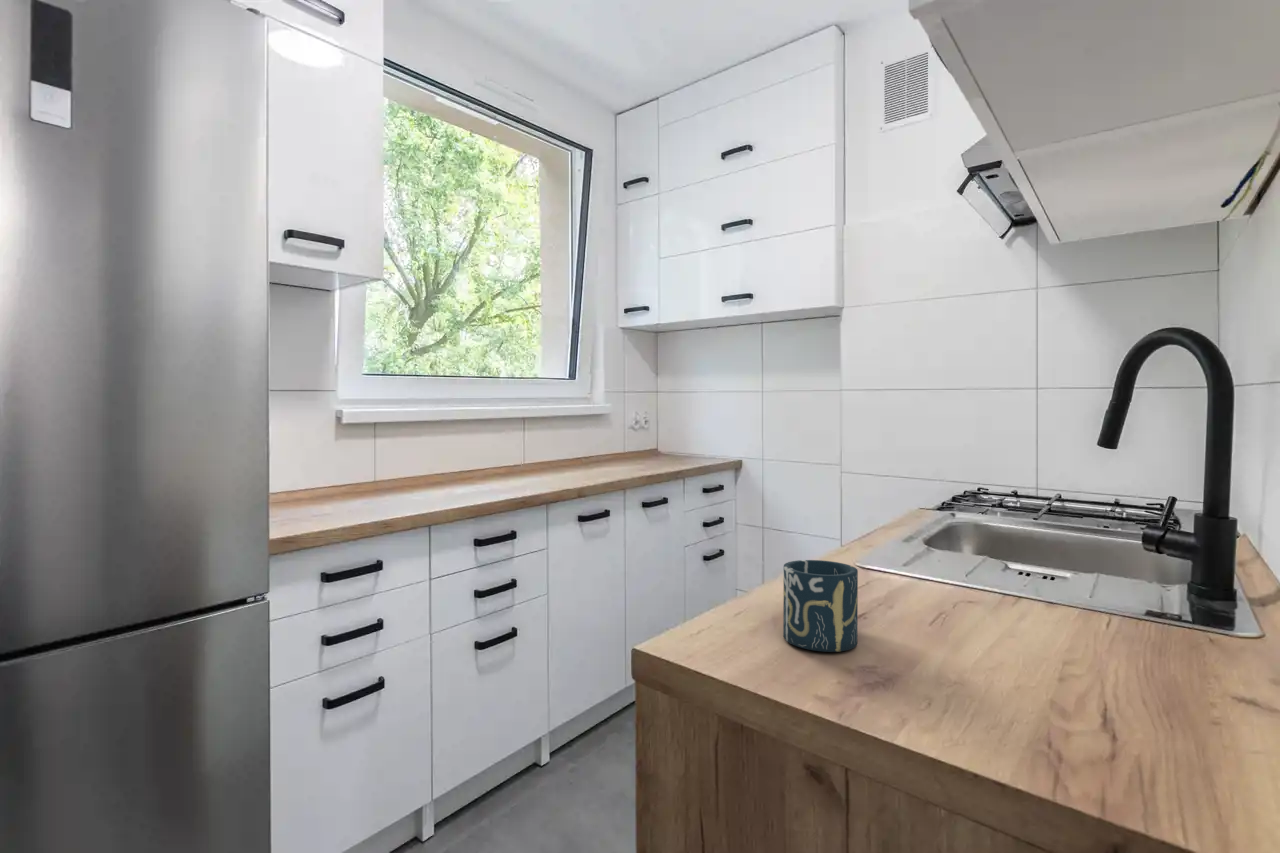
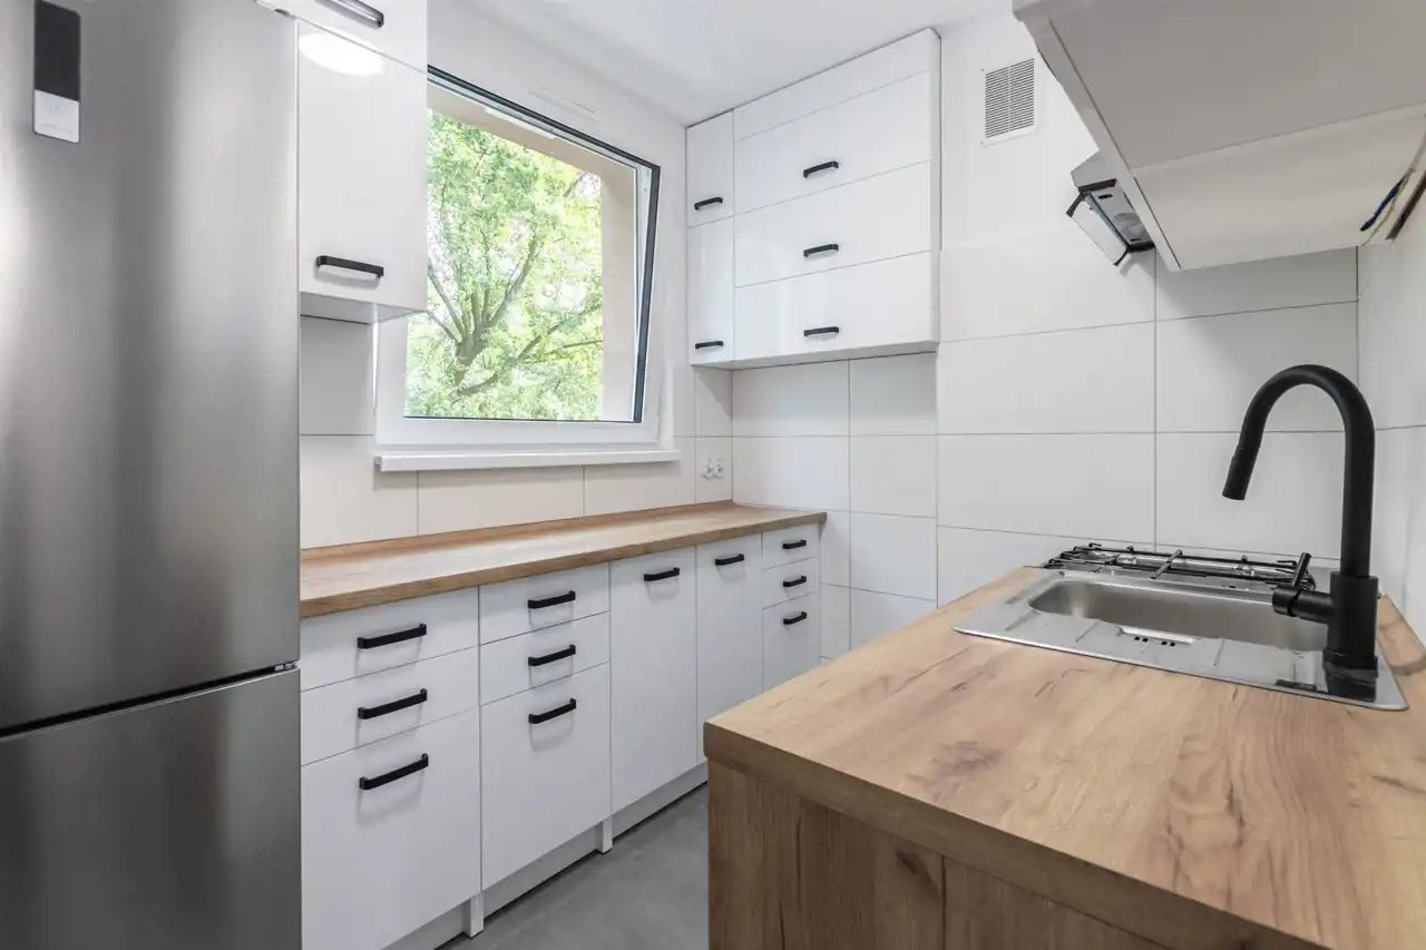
- cup (823, 600)
